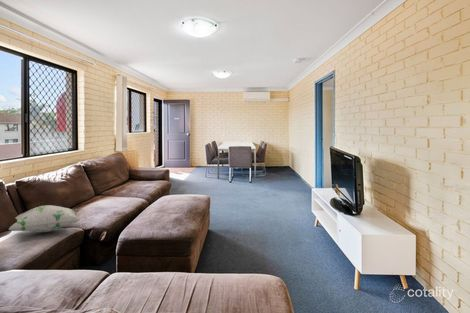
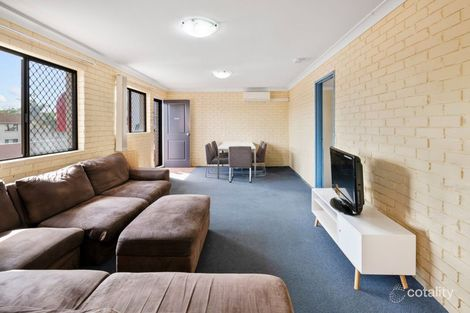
- decorative pillow (48, 218)
